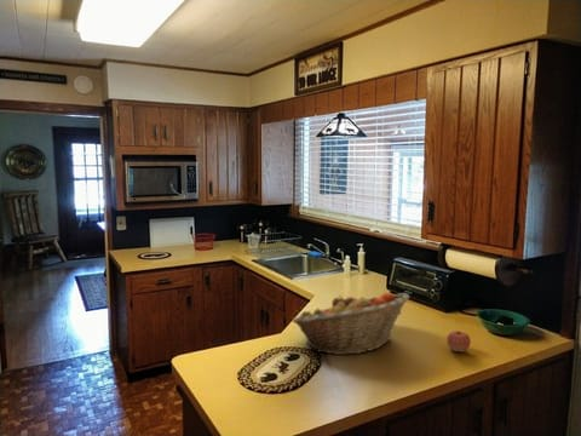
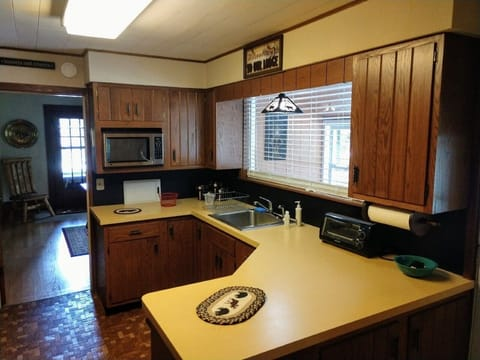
- fruit basket (351, 316)
- apple (458, 340)
